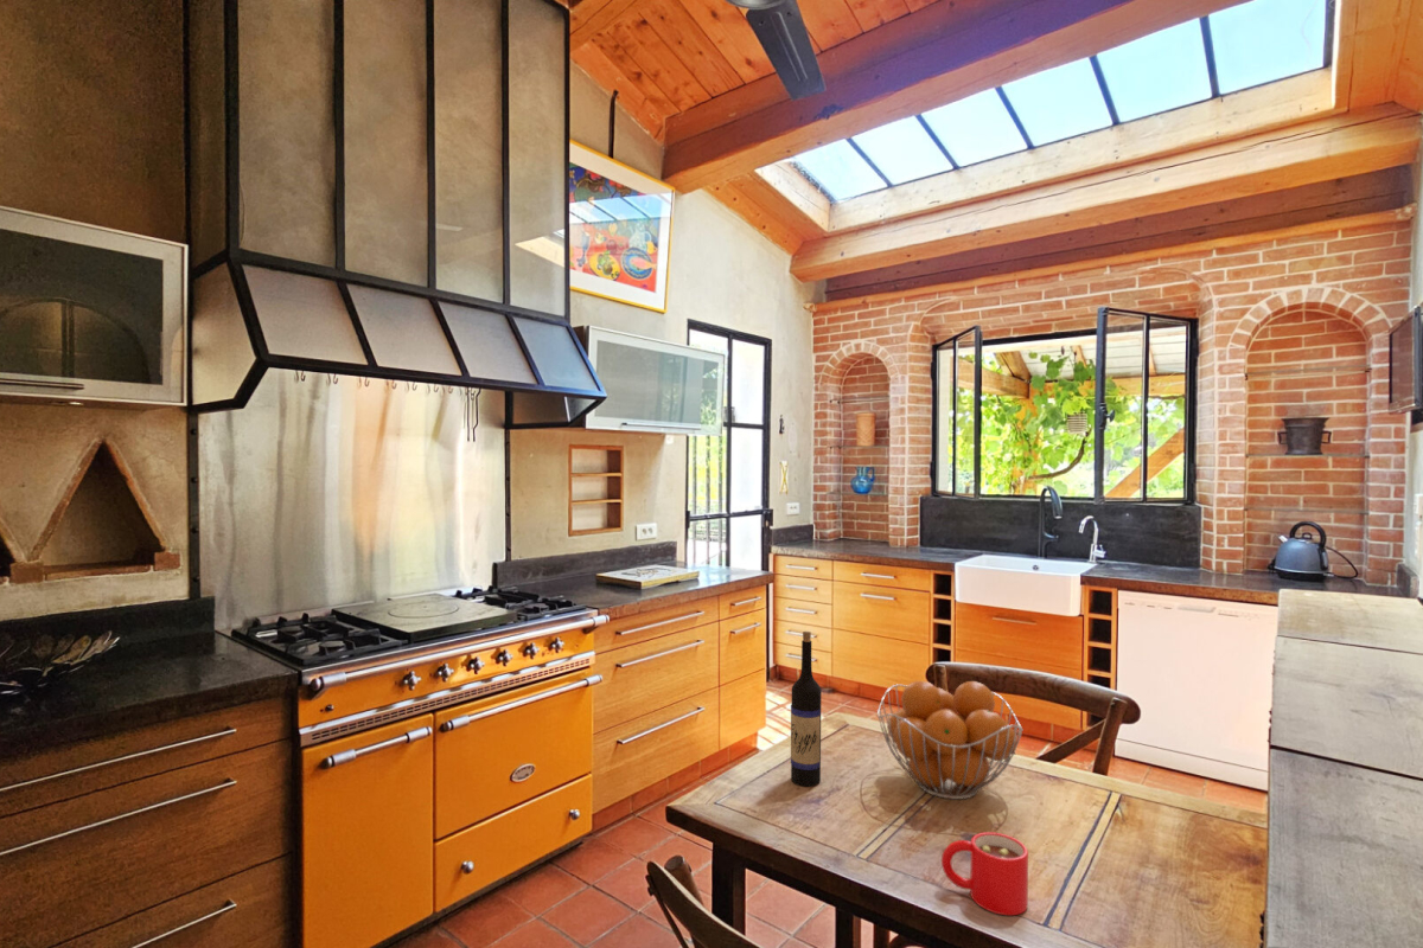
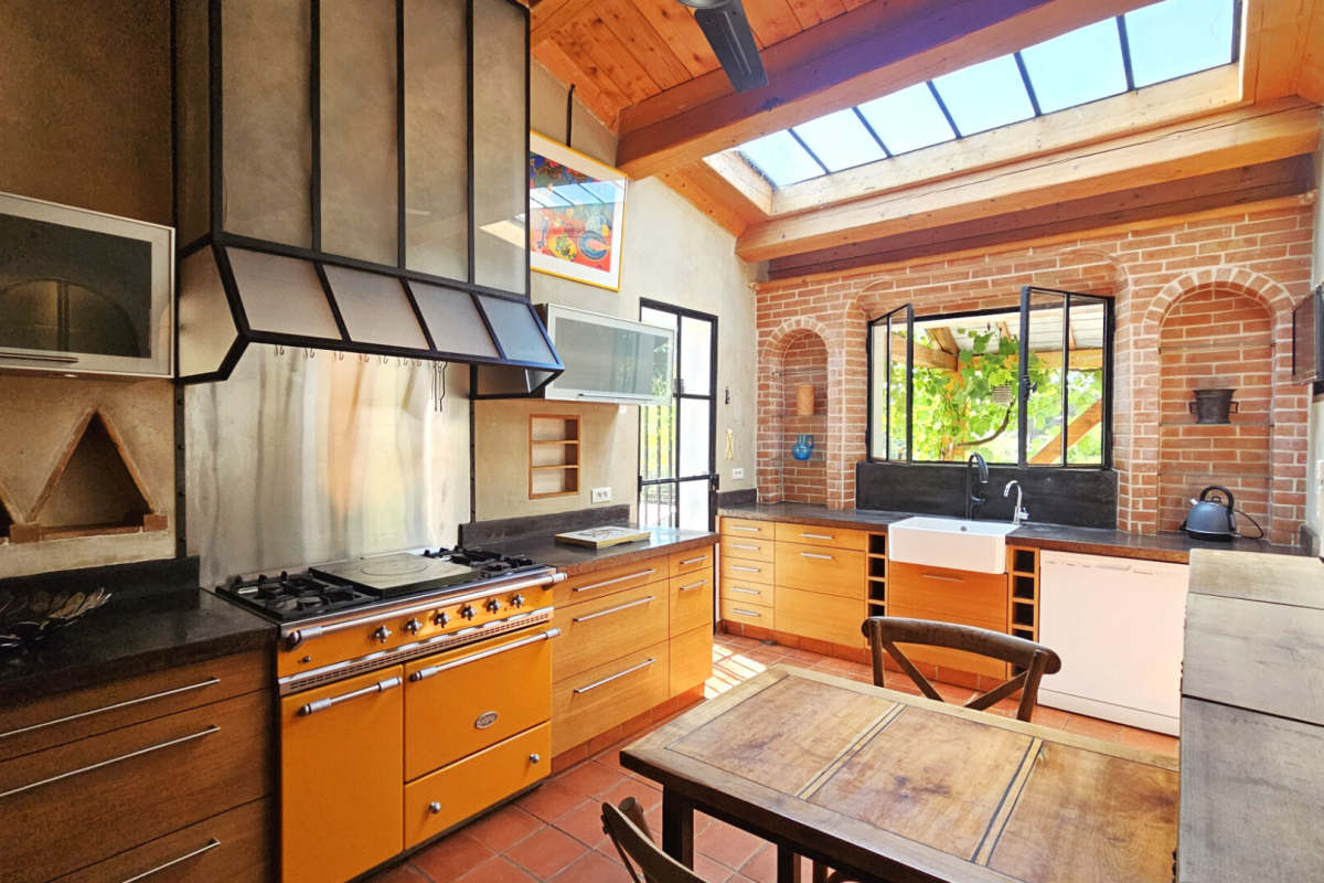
- wine bottle (805, 706)
- mug (983, 869)
- fruit basket (946, 735)
